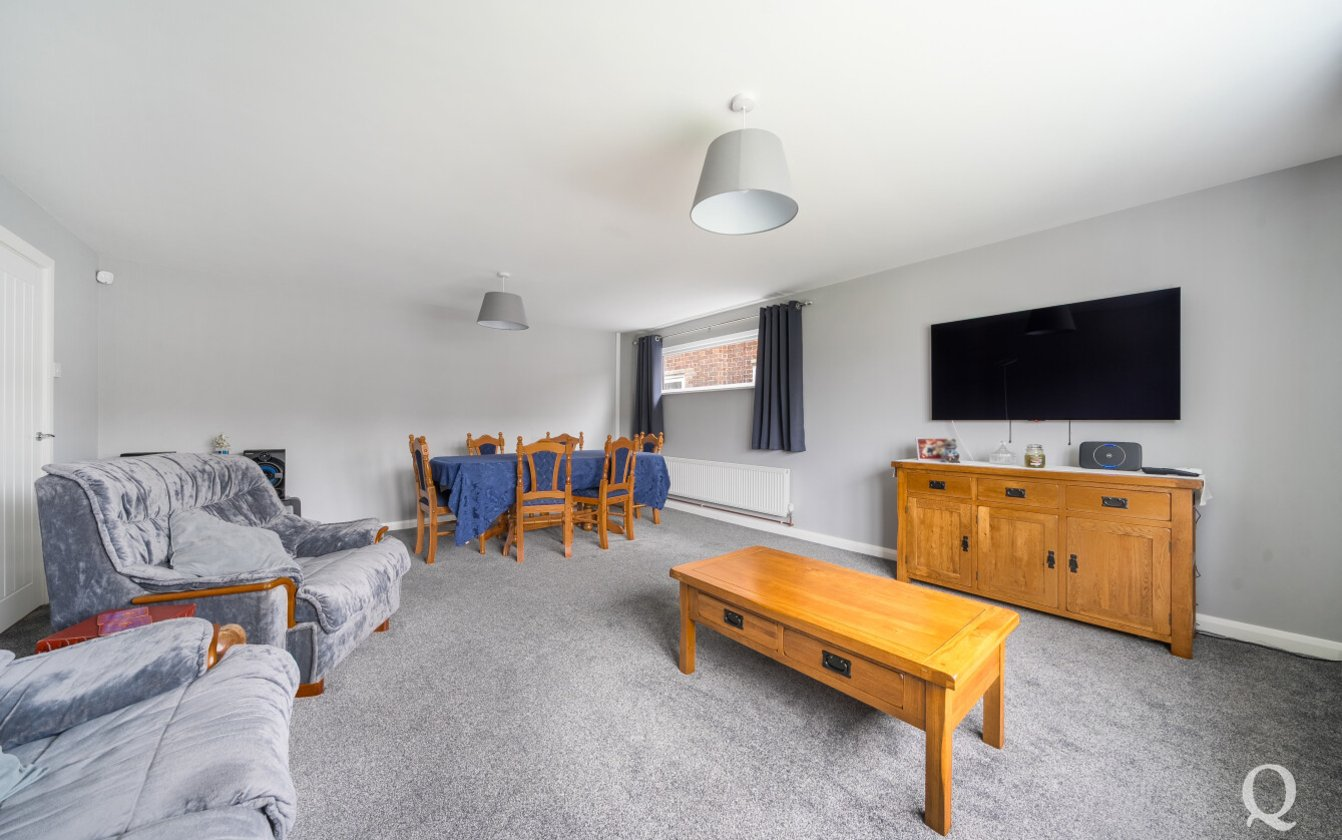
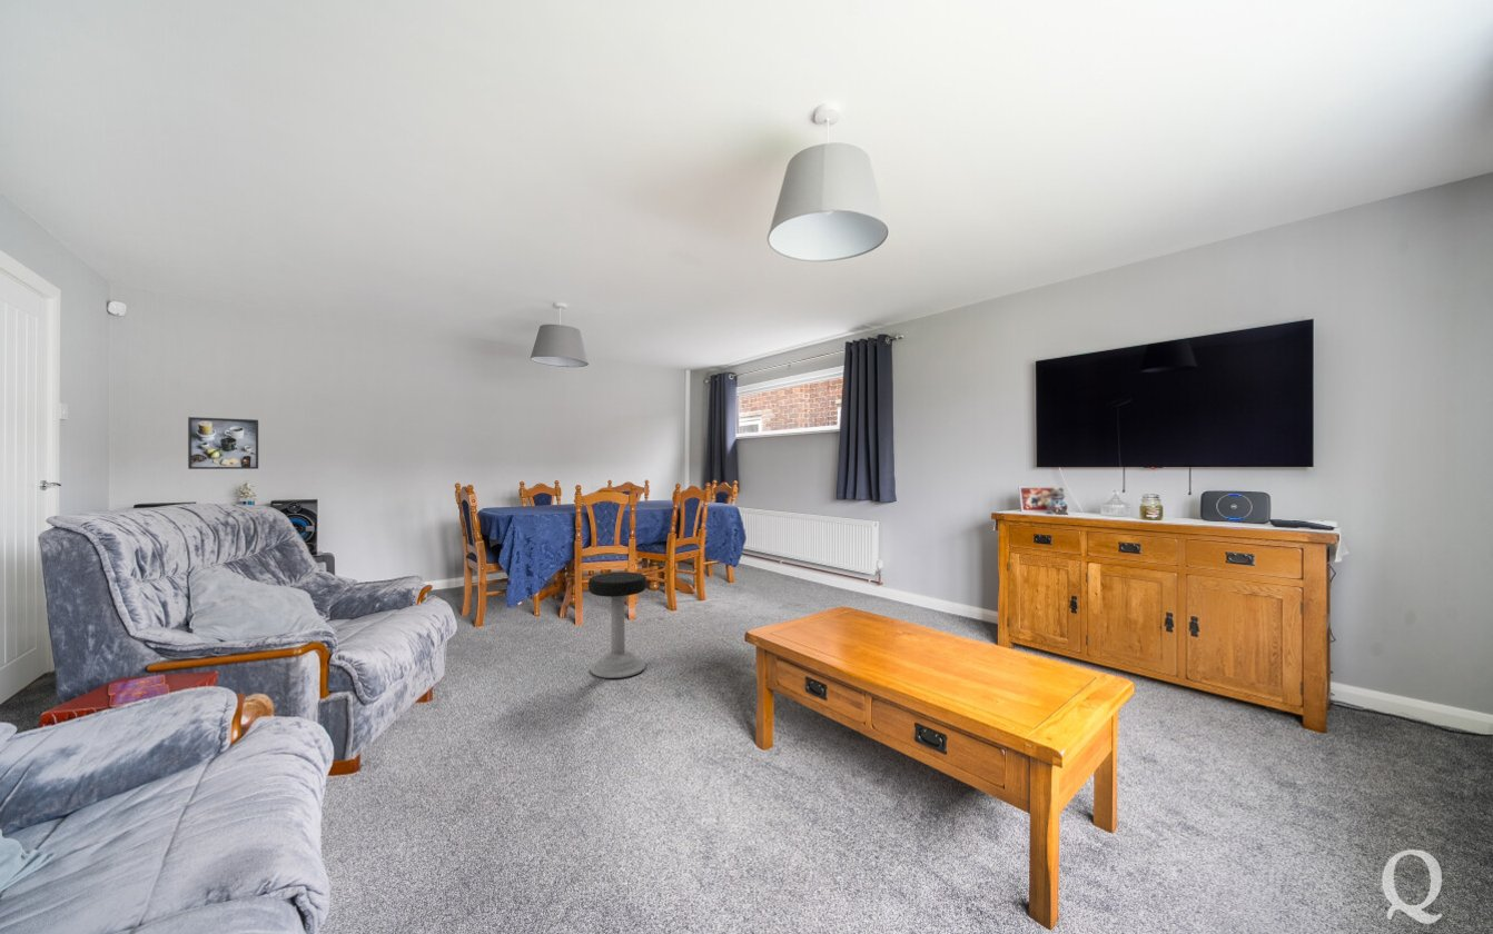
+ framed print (224, 444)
+ stool (617, 623)
